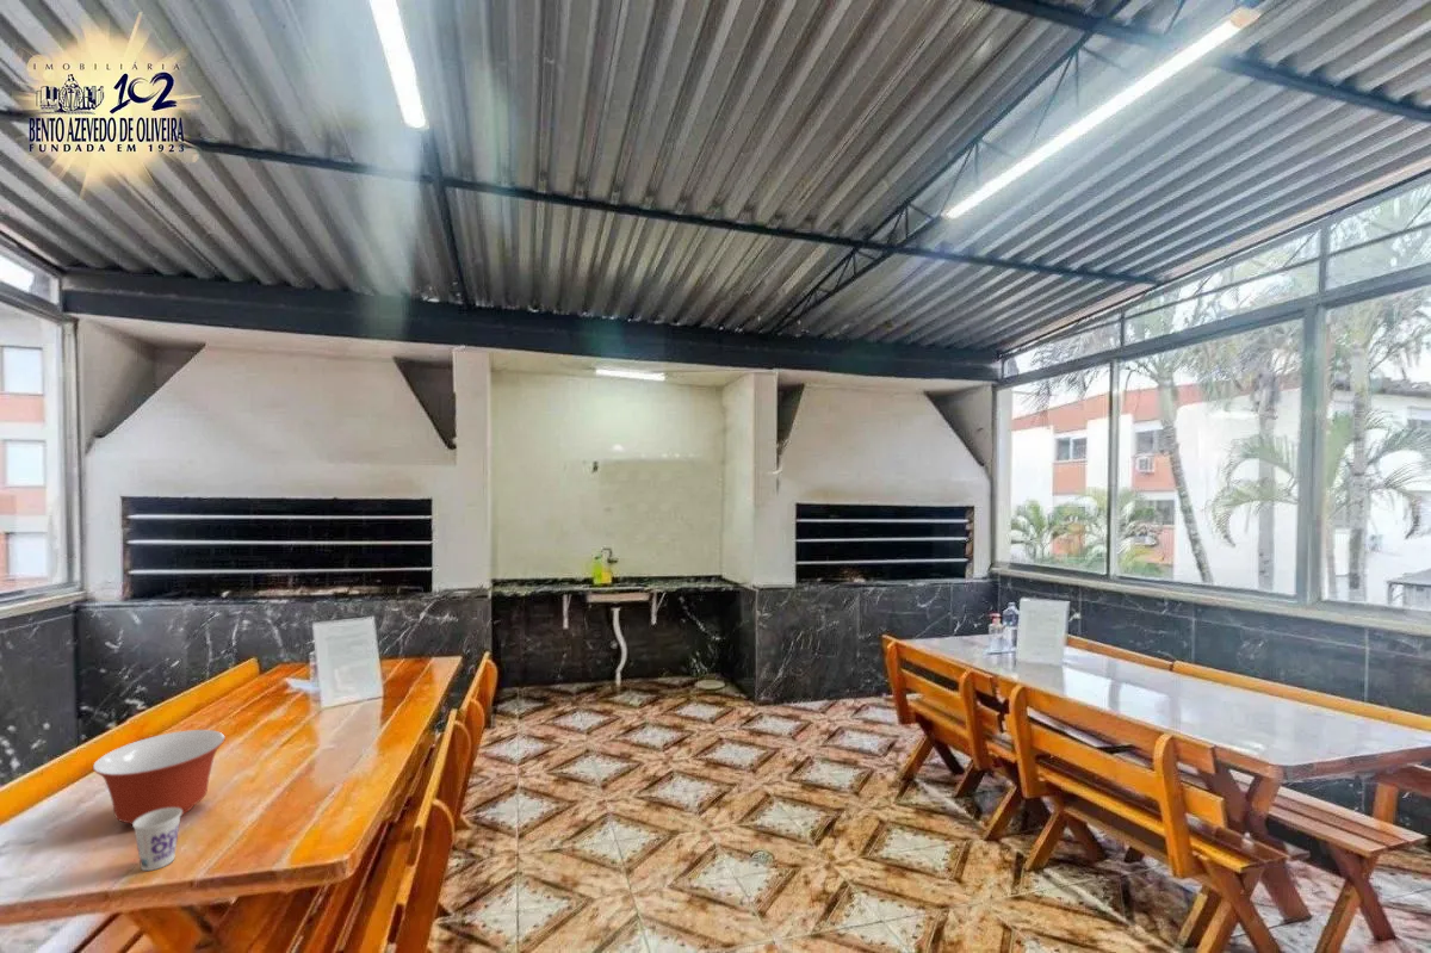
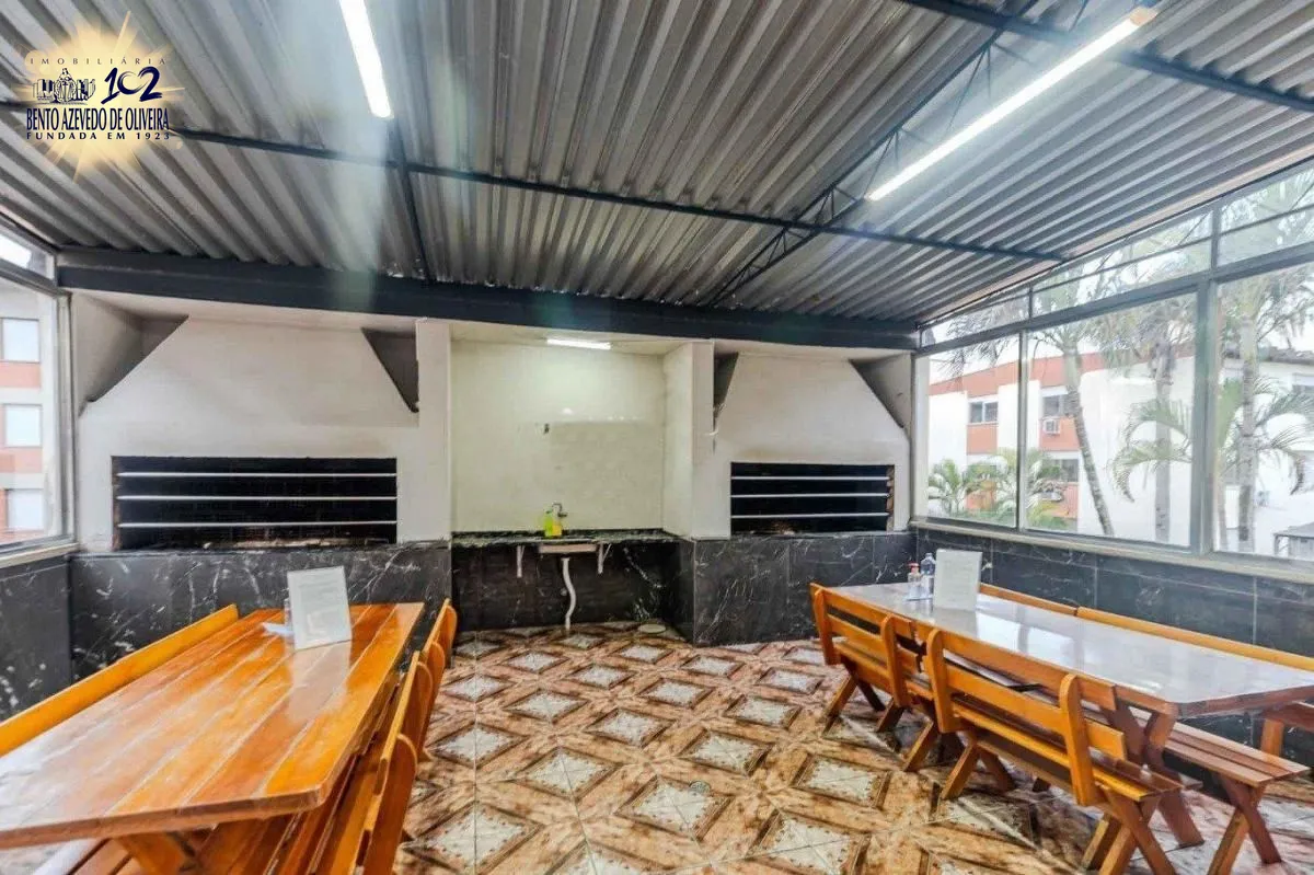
- mixing bowl (162, 780)
- cup (157, 840)
